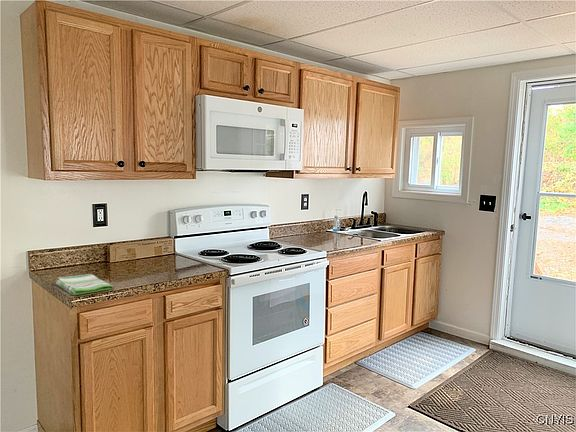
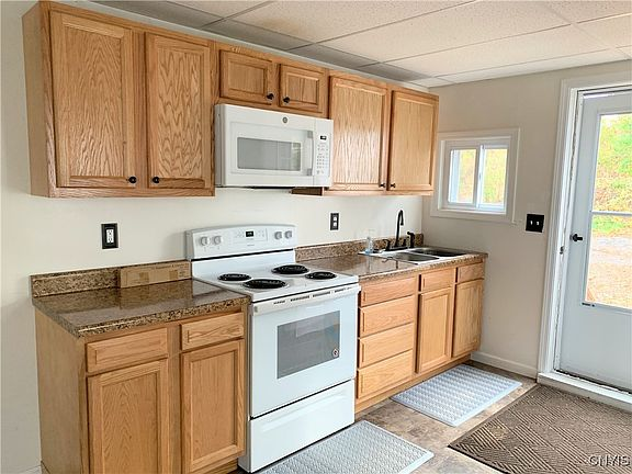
- dish towel (84, 283)
